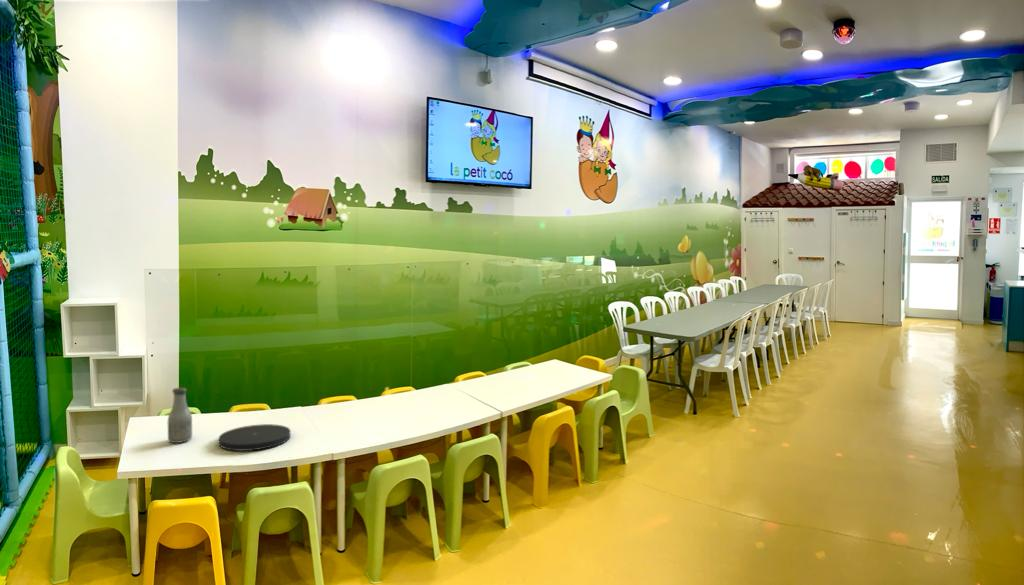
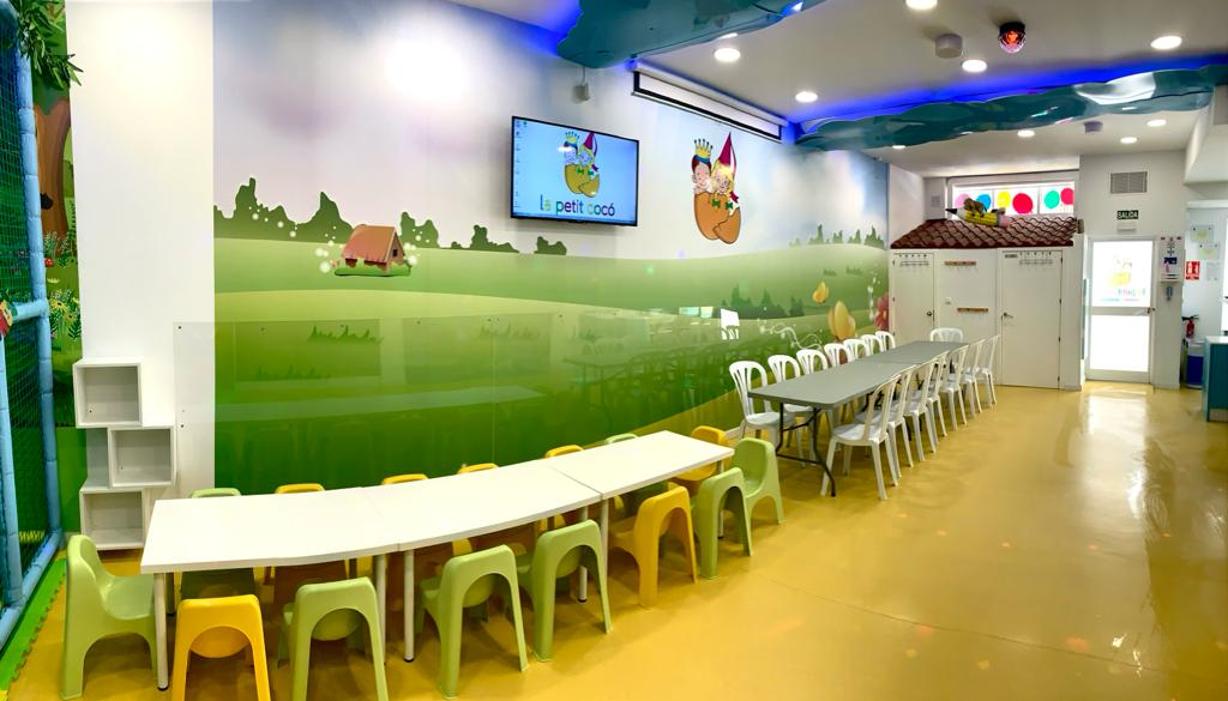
- plate (255, 436)
- bottle (179, 414)
